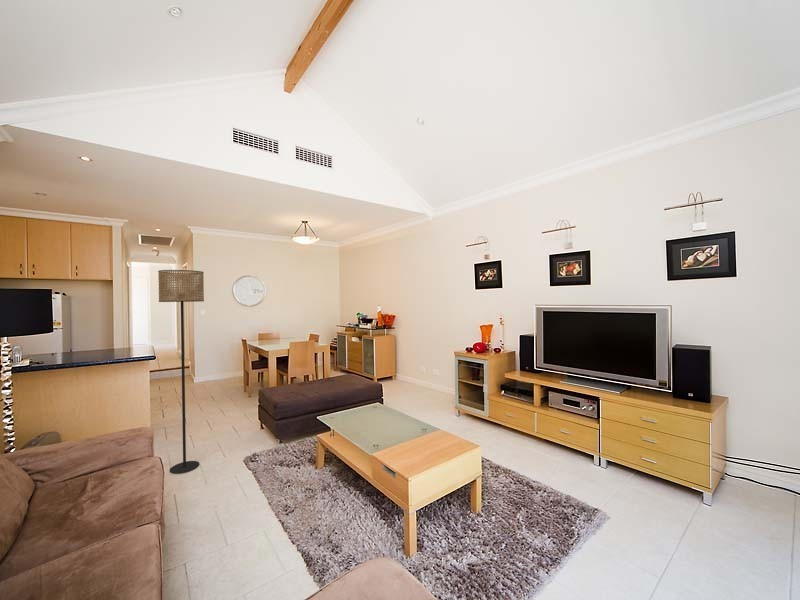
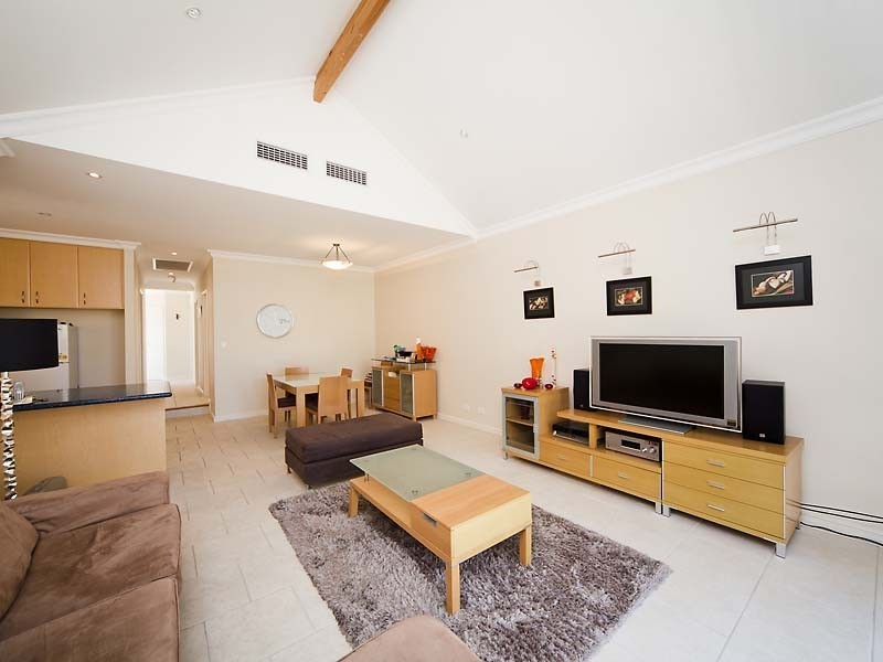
- floor lamp (183, 369)
